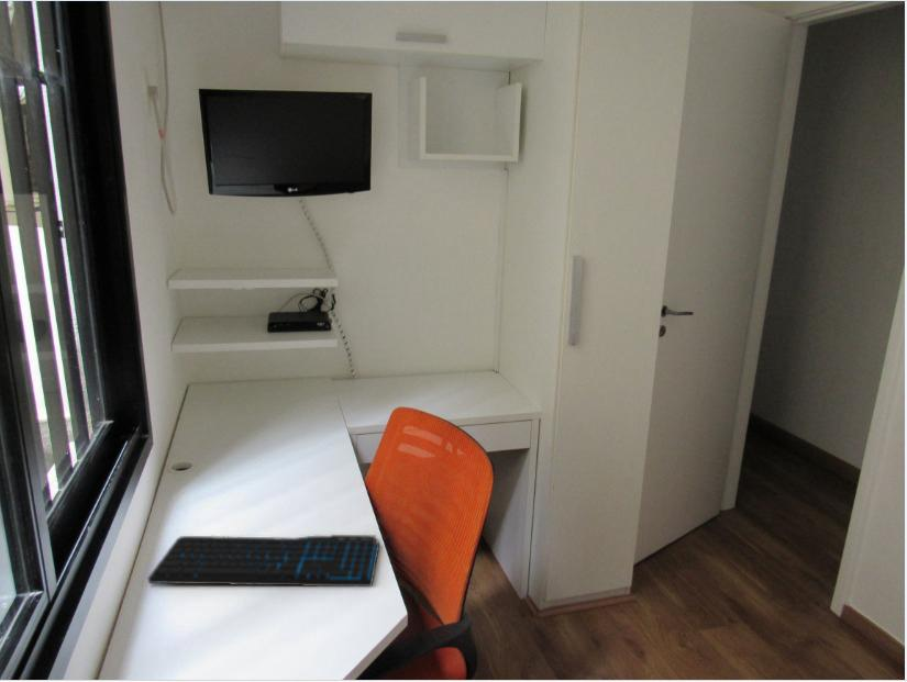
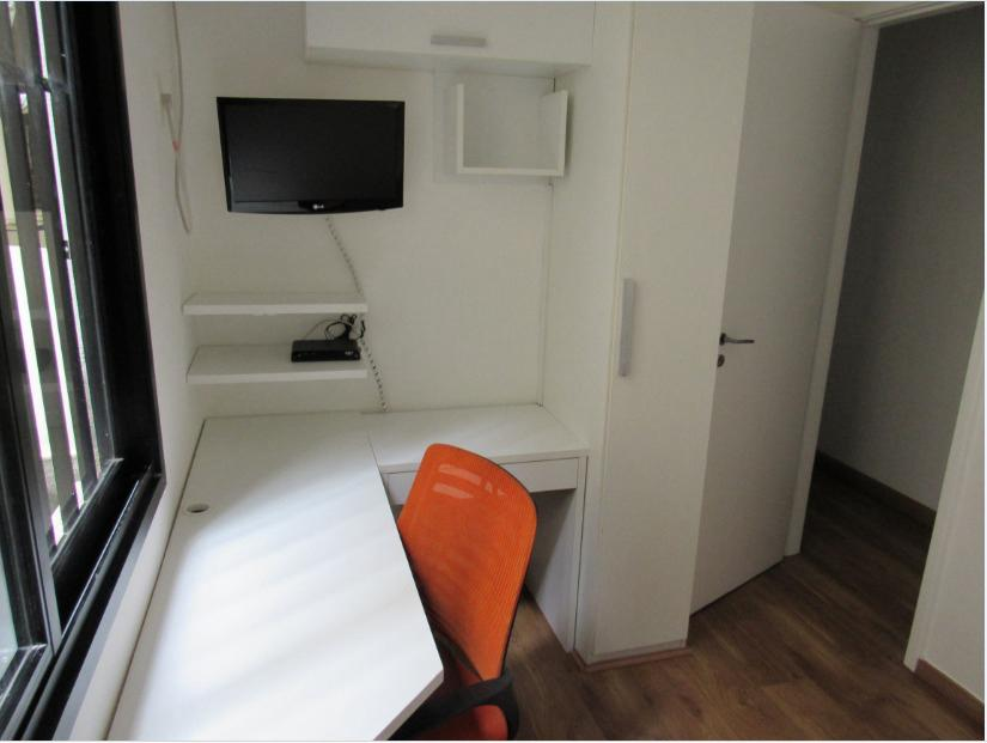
- keyboard (272, 556)
